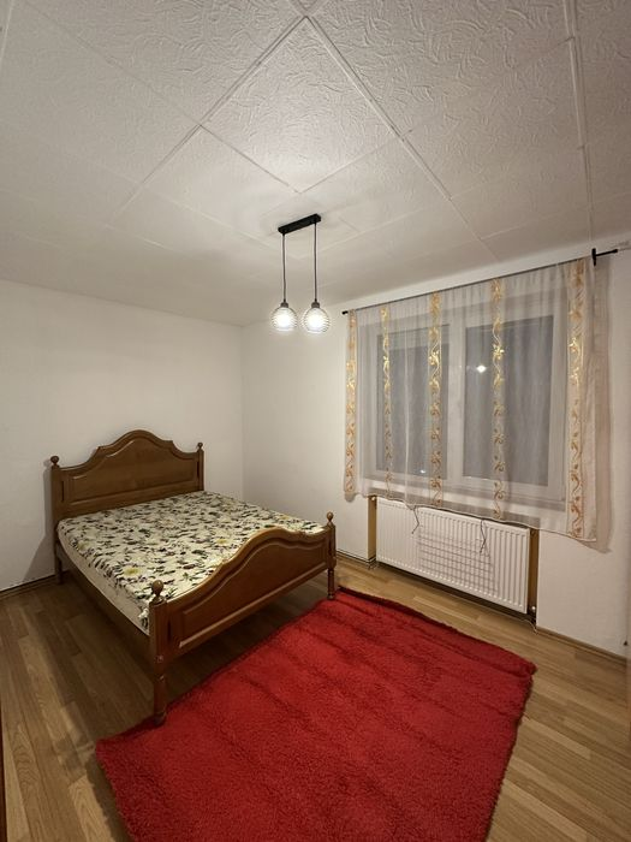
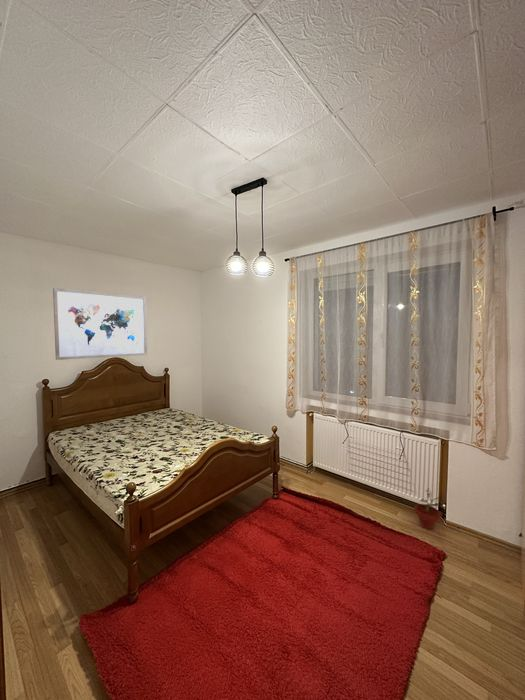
+ potted plant (428, 508)
+ wall art (105, 325)
